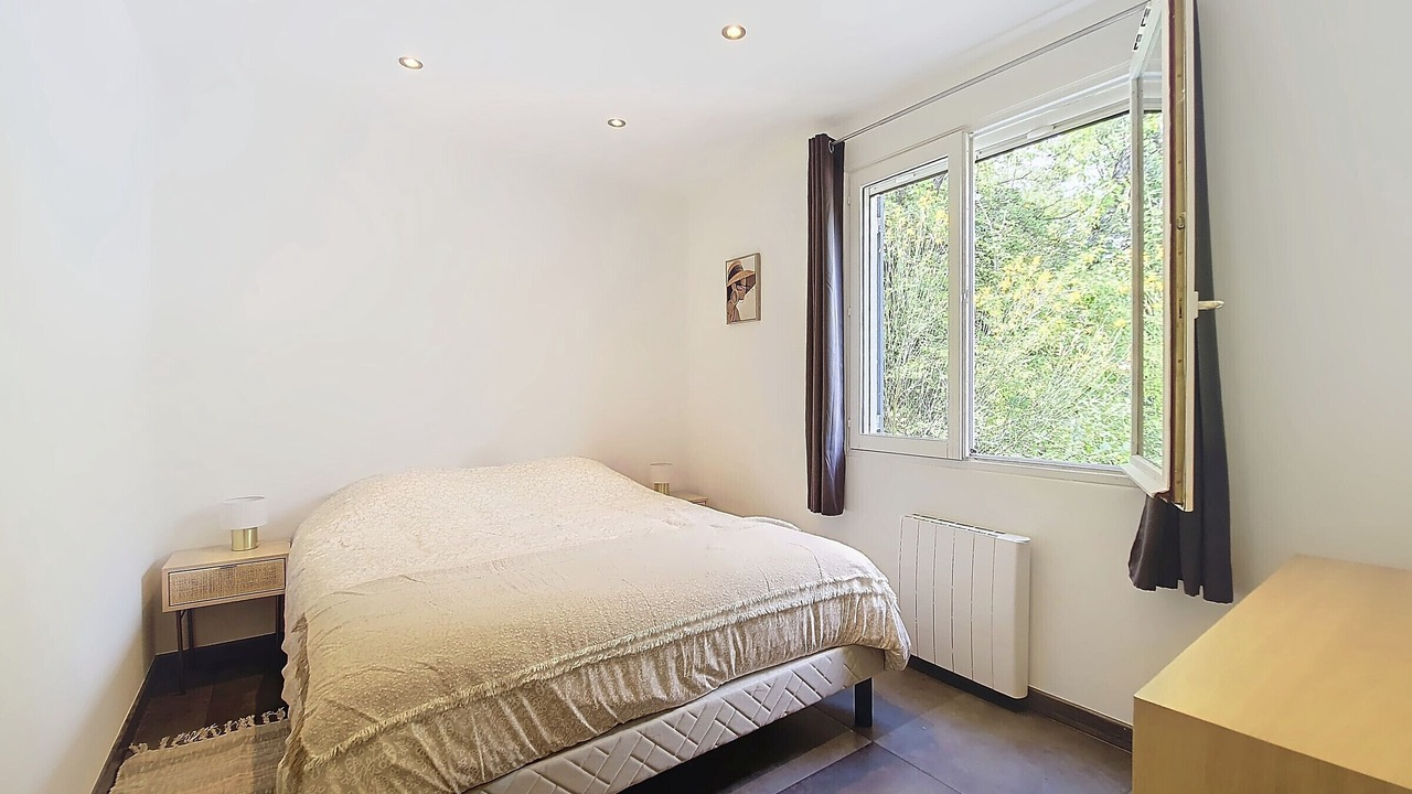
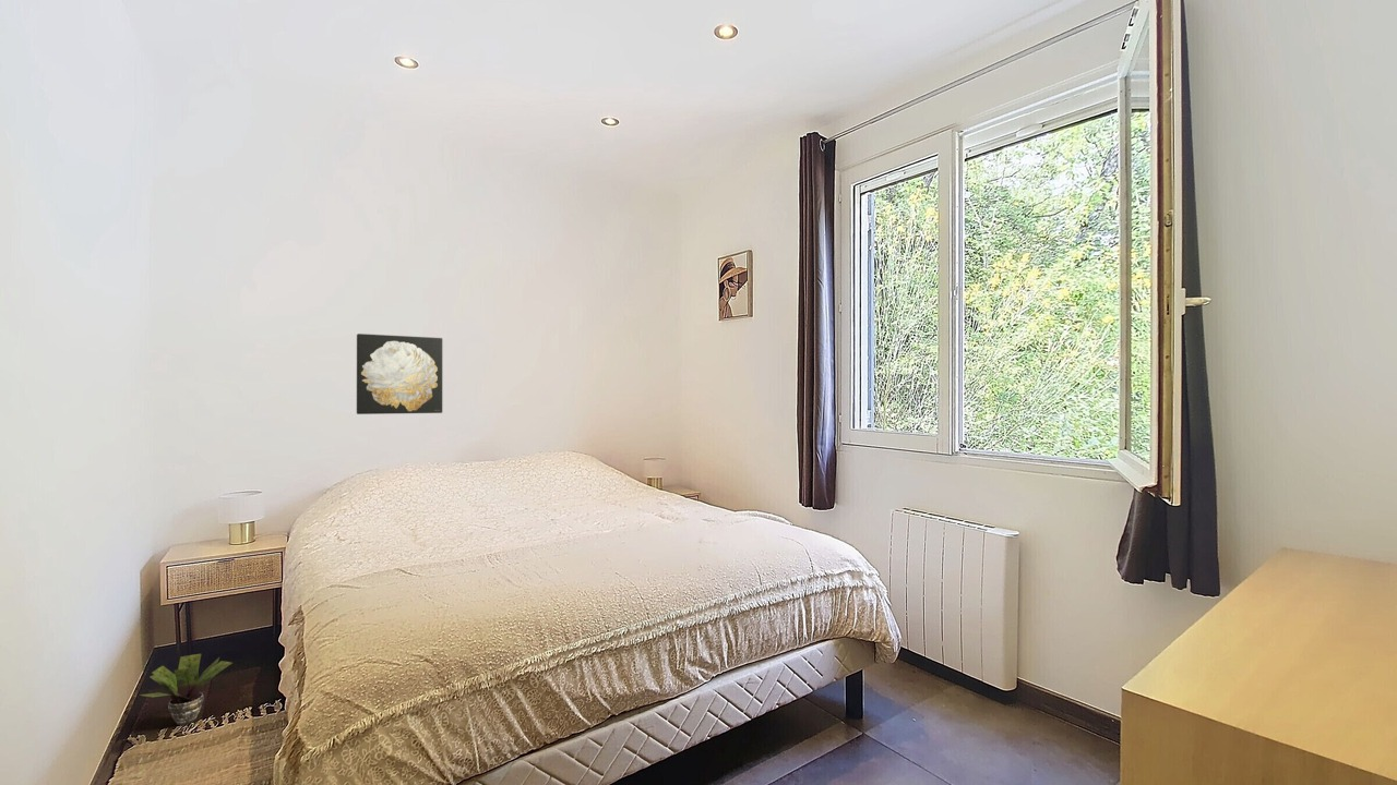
+ wall art (401, 374)
+ potted plant (188, 689)
